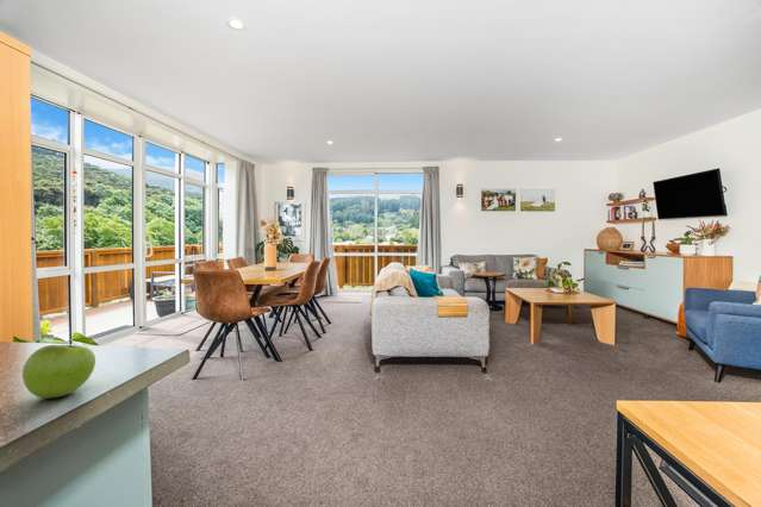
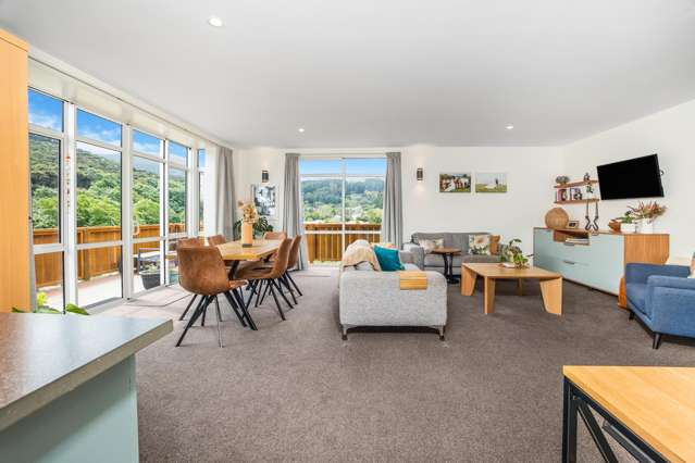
- fruit (61, 368)
